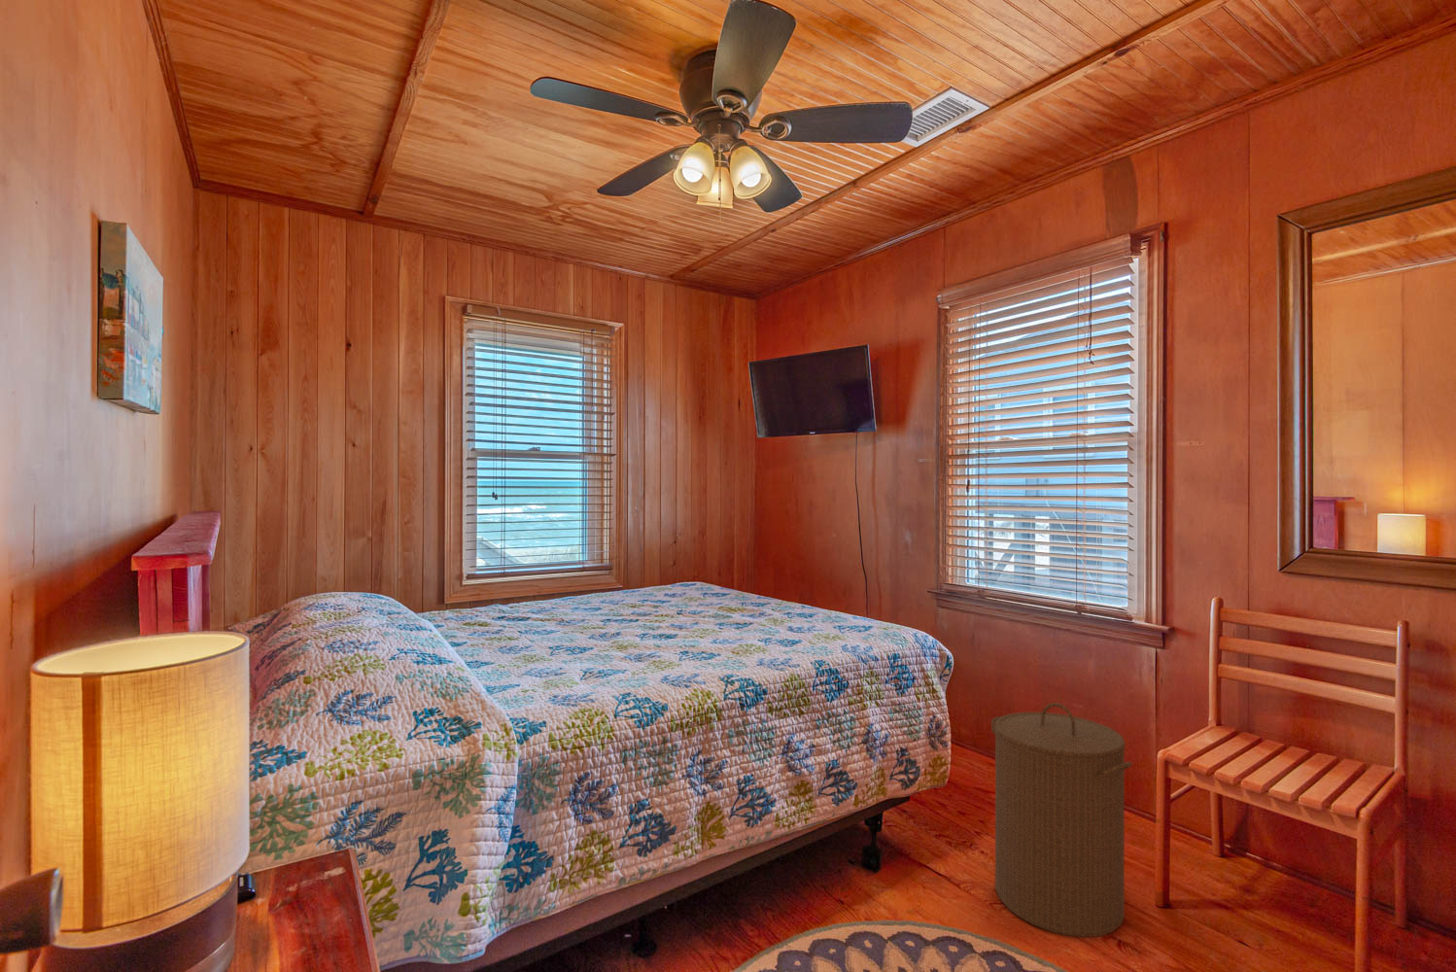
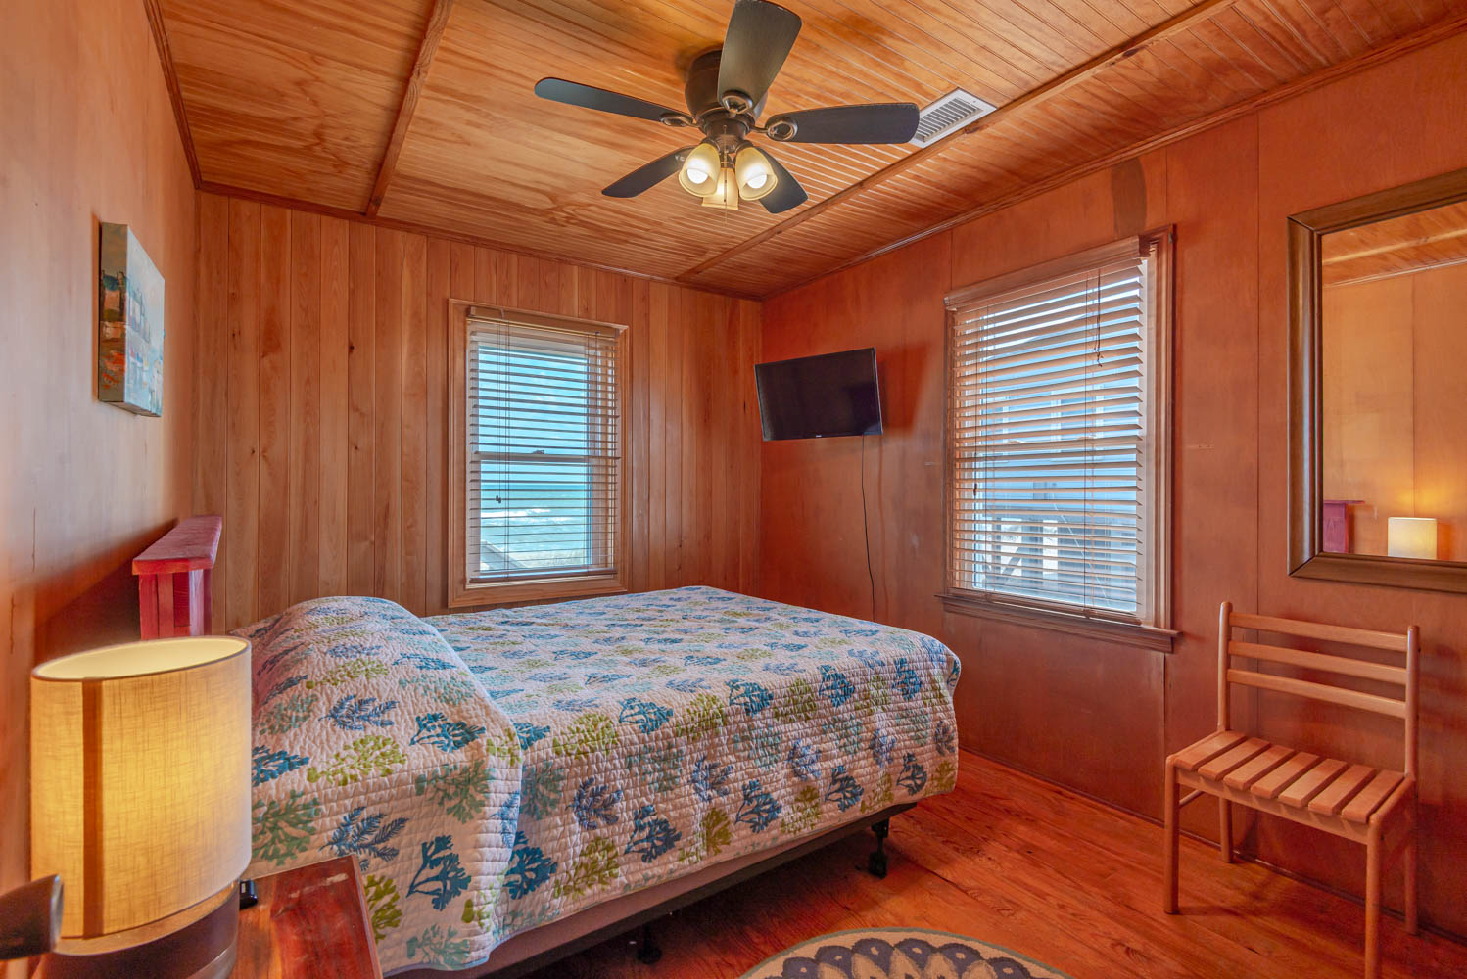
- laundry hamper (1057, 802)
